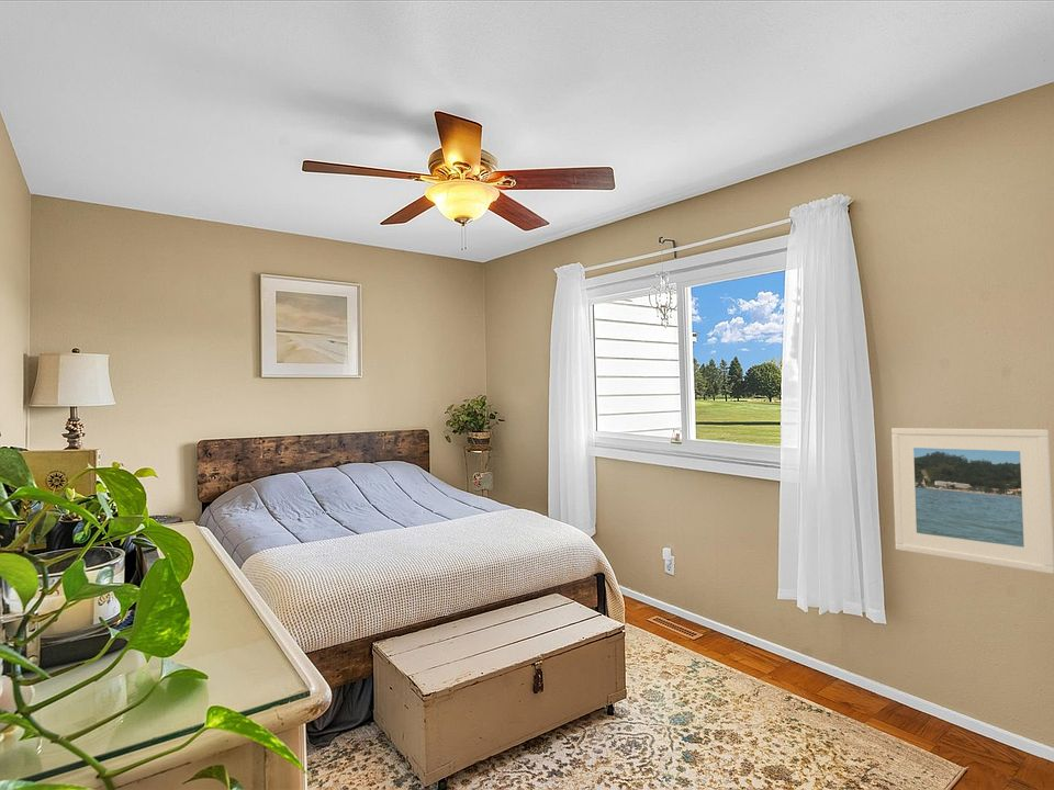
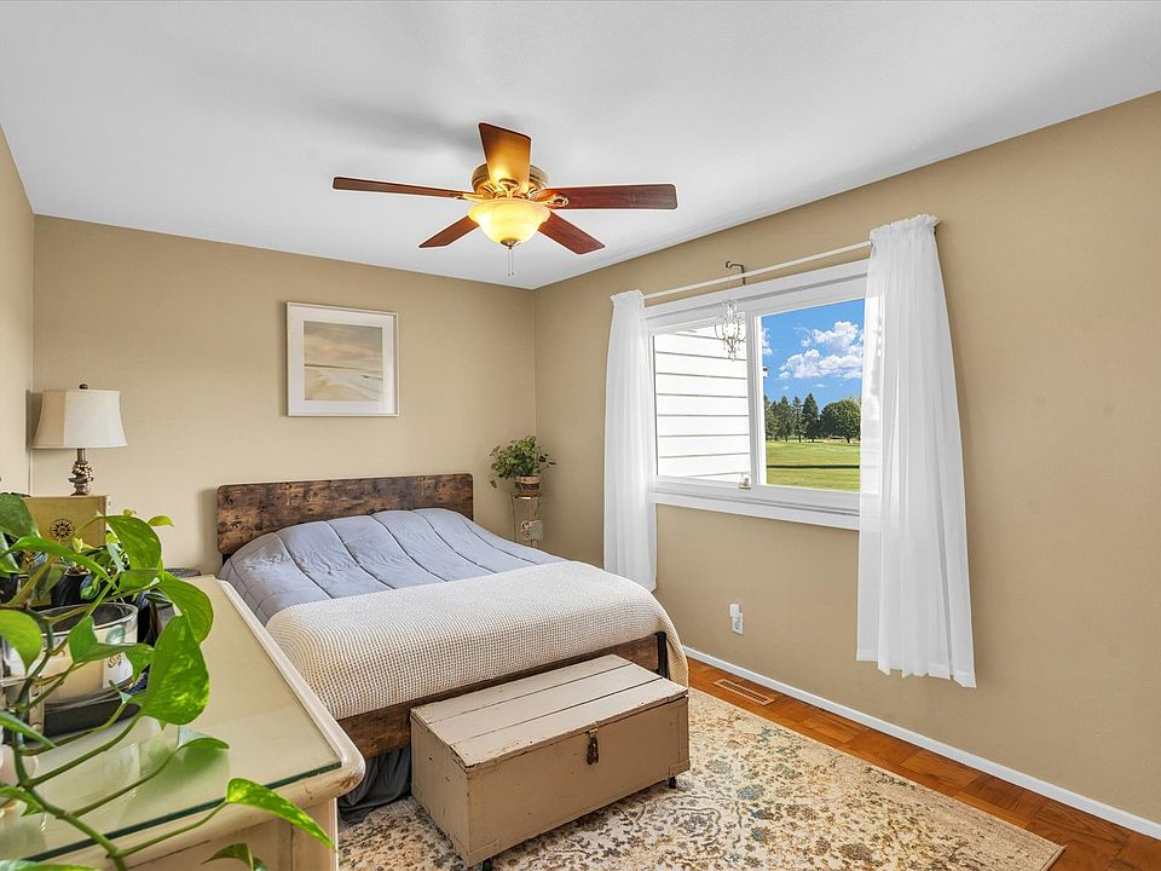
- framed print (965, 494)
